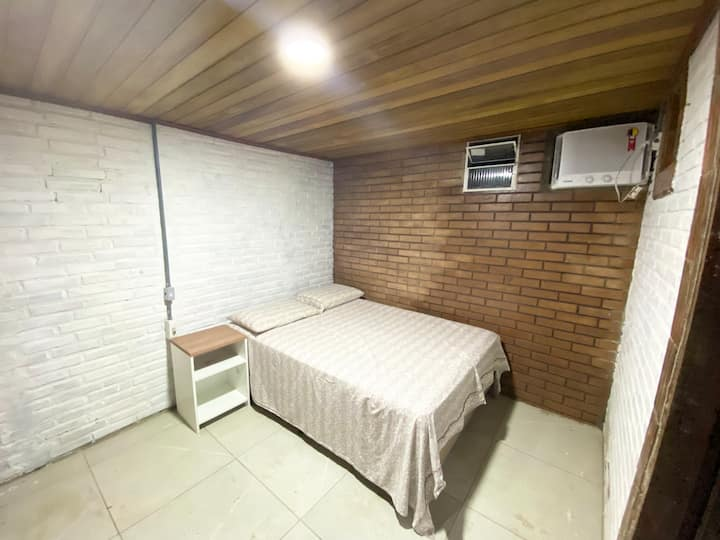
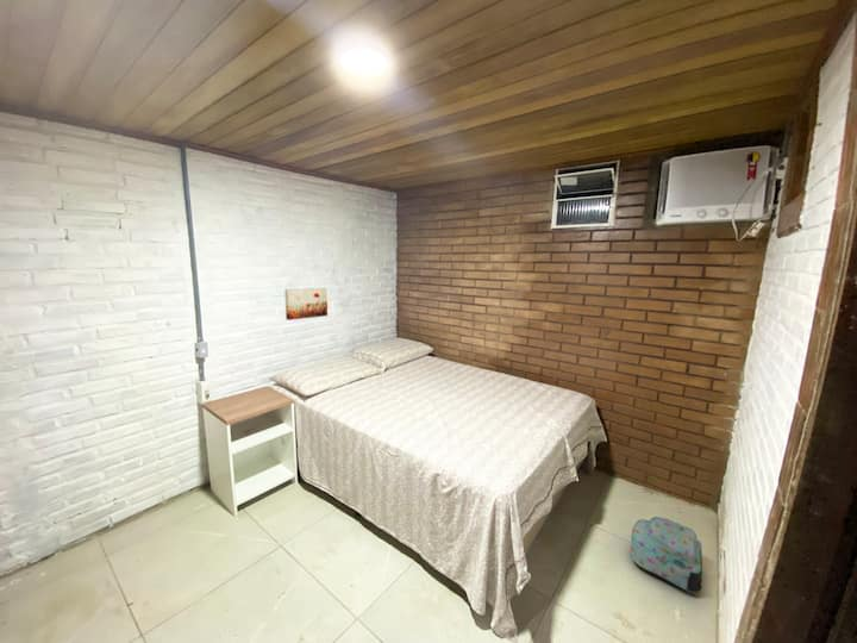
+ backpack (665, 548)
+ wall art (307, 302)
